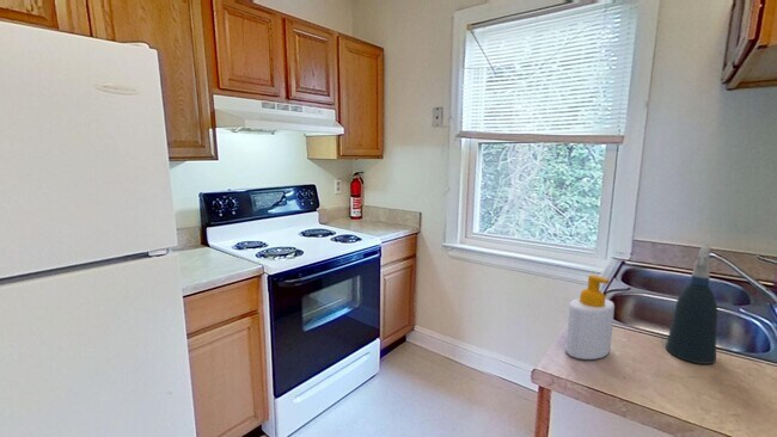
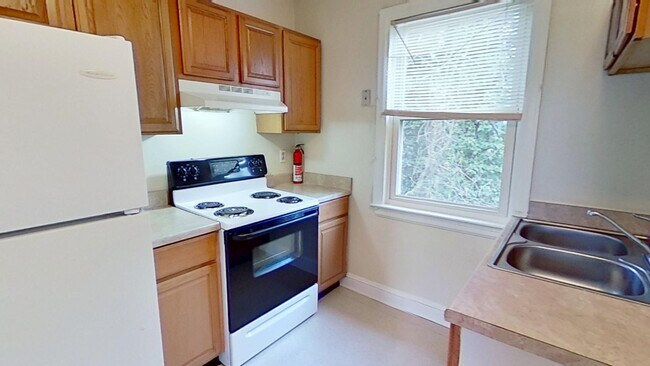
- spray bottle (695, 300)
- soap bottle (591, 314)
